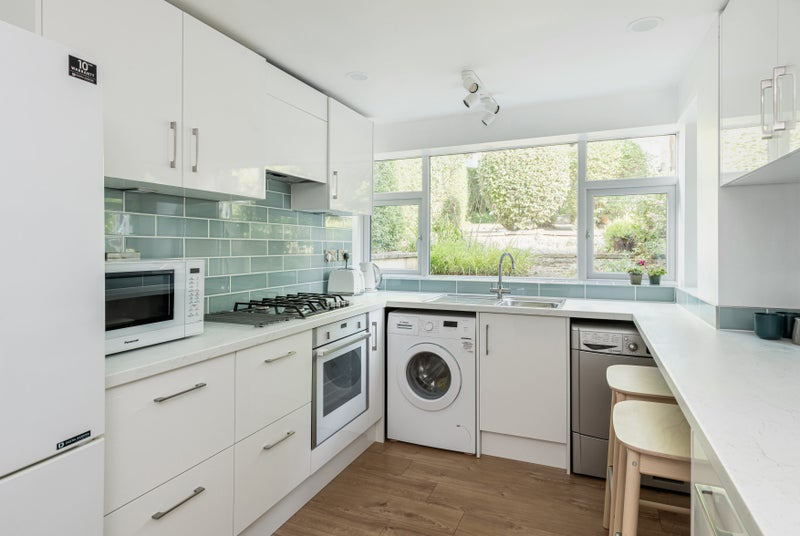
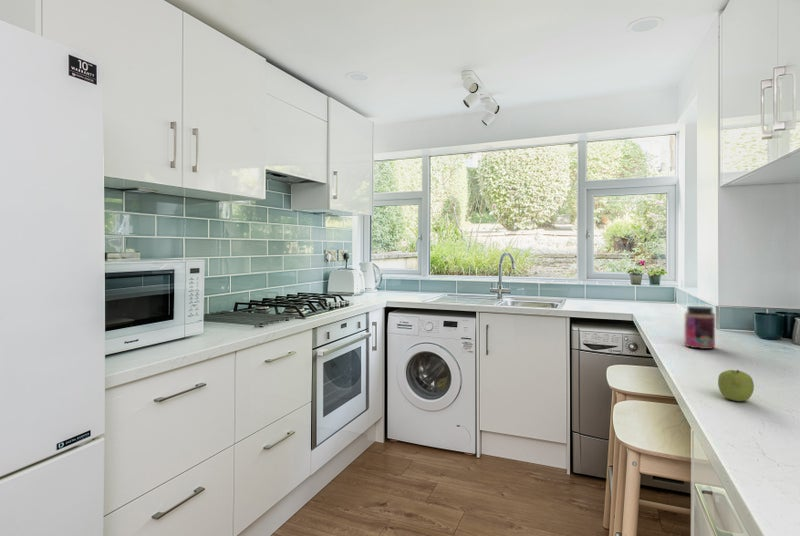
+ fruit (735, 383)
+ jar (699, 326)
